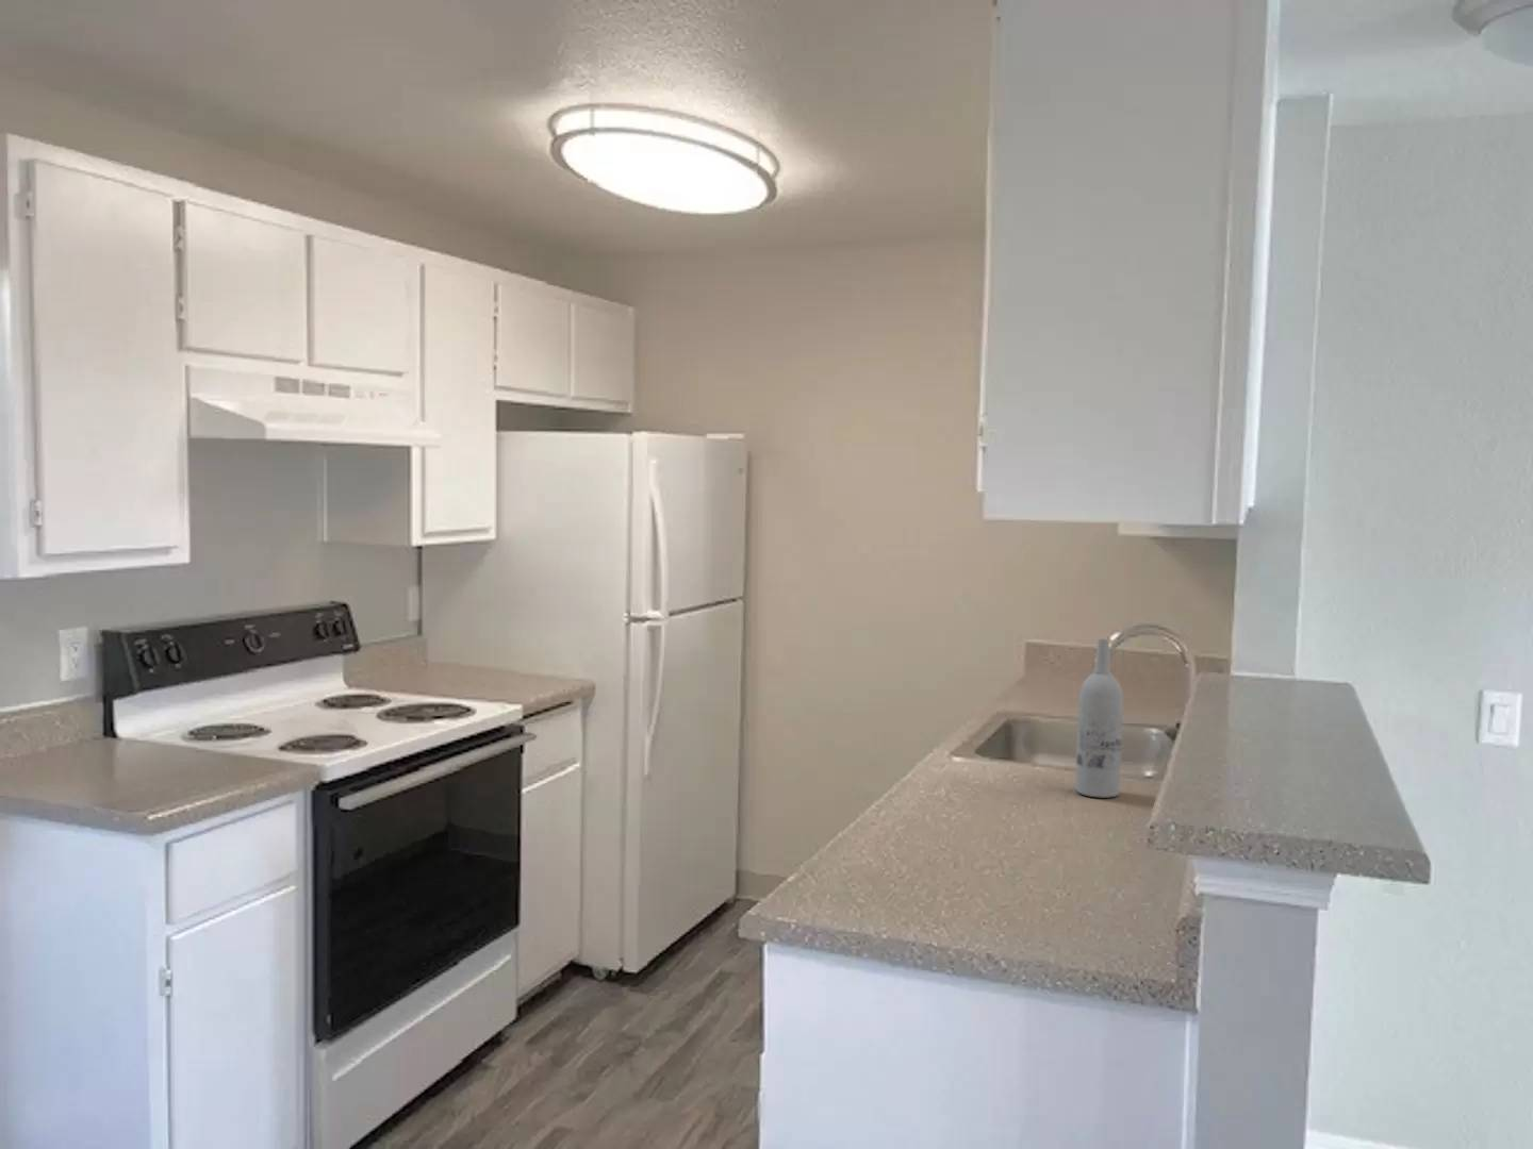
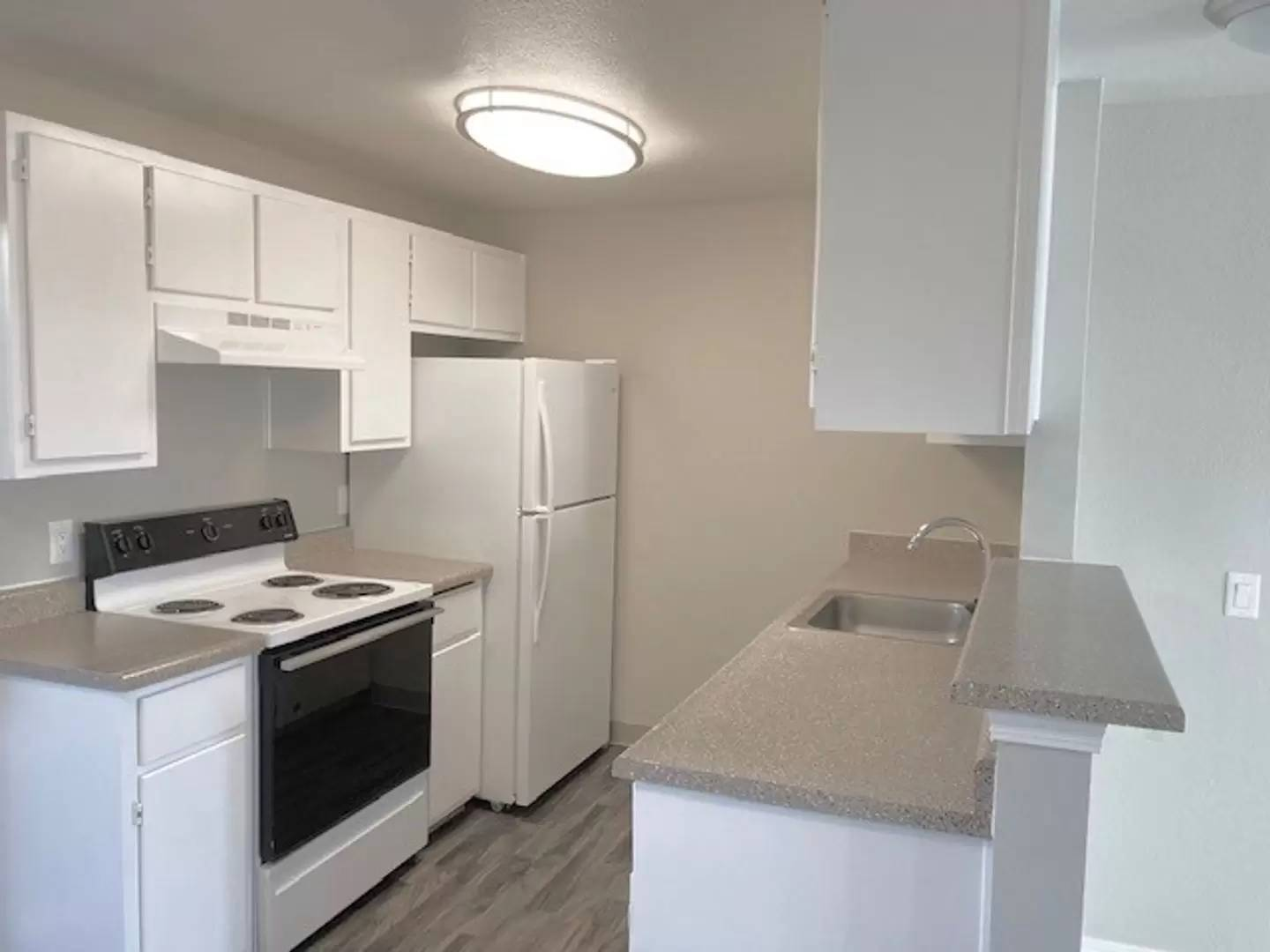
- wine bottle (1100, 716)
